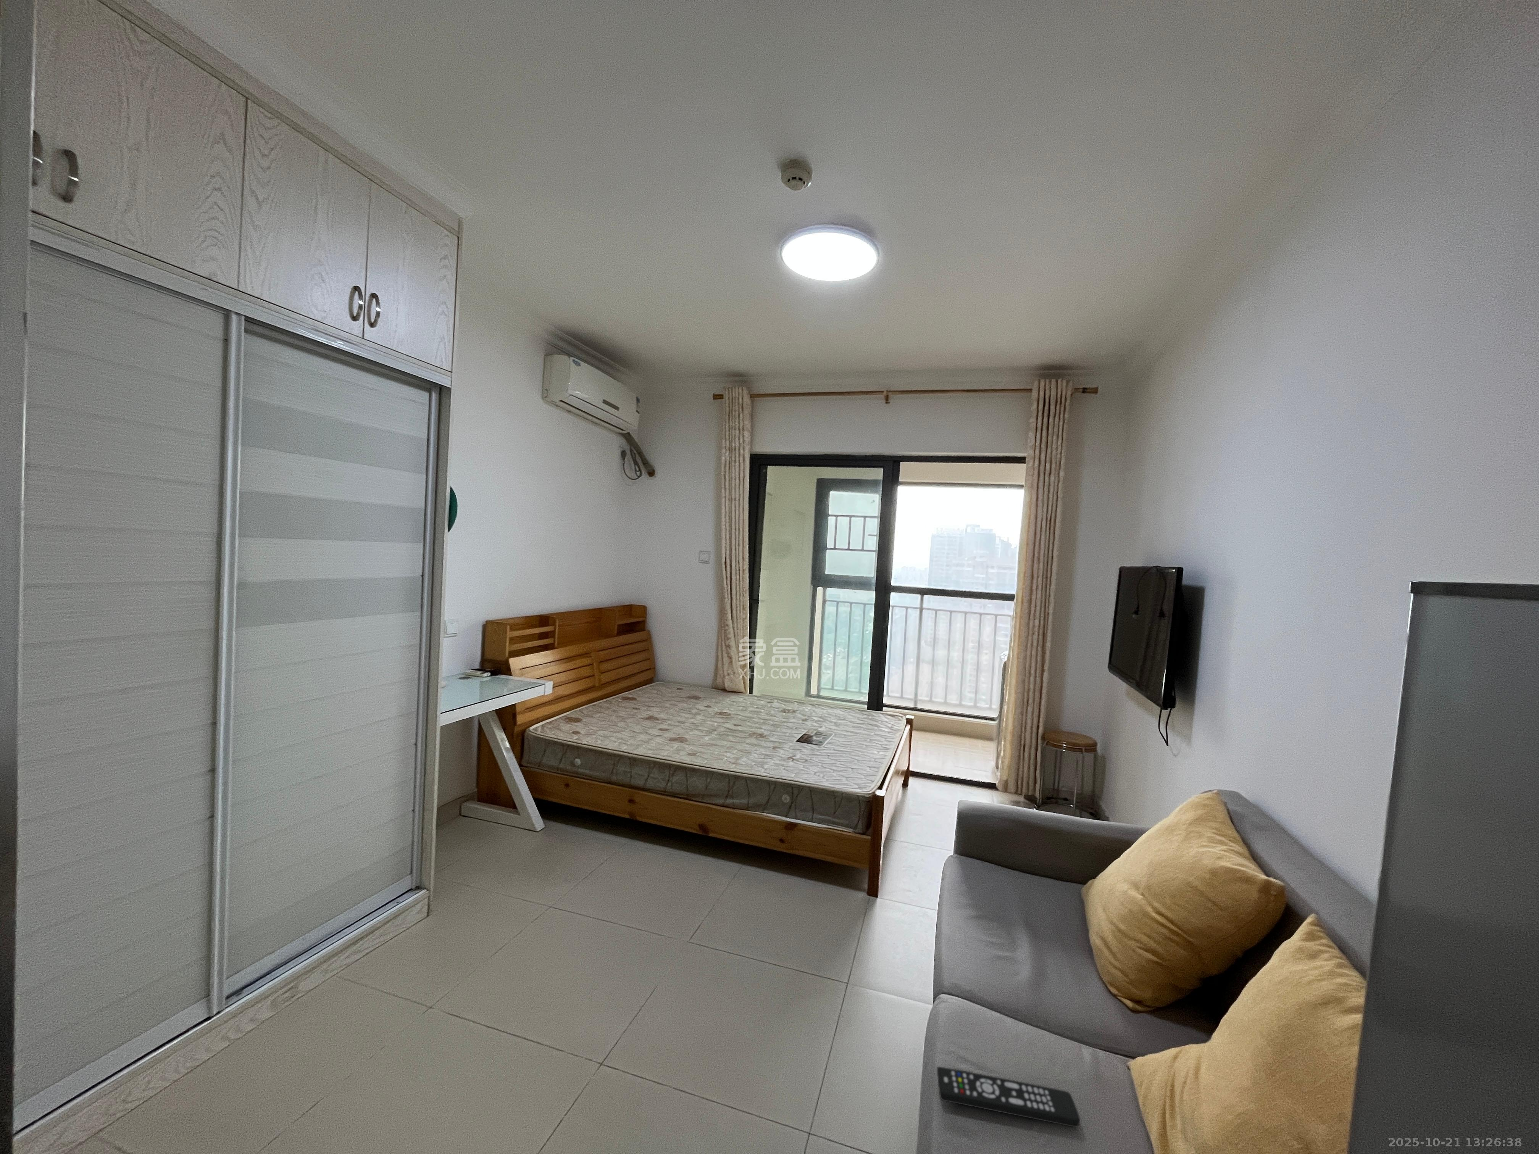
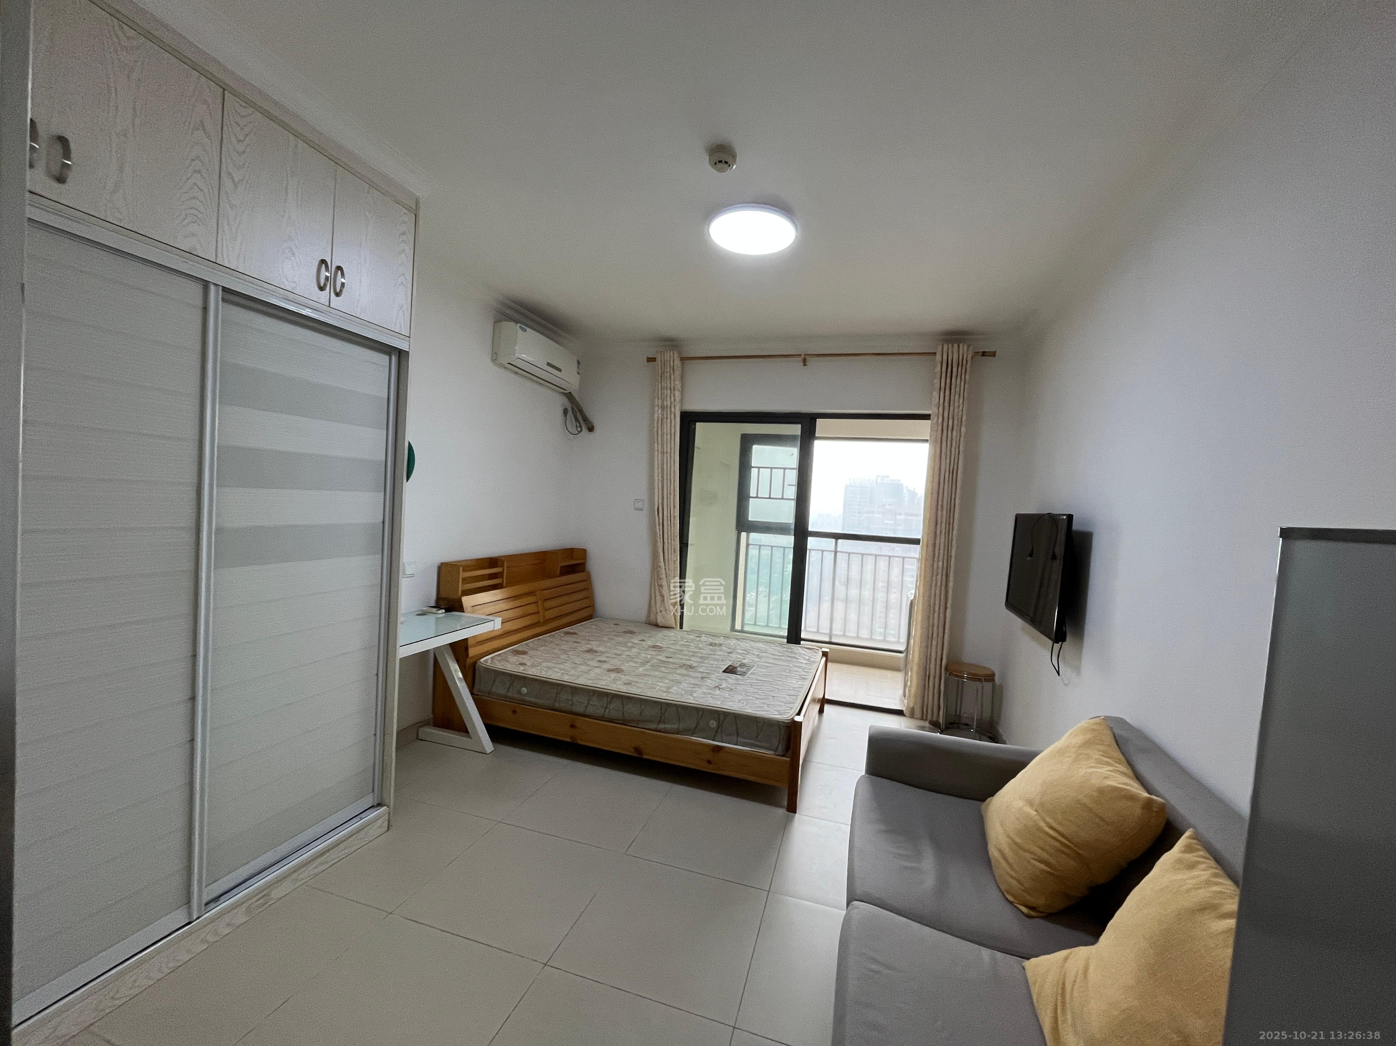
- remote control (1005, 1097)
